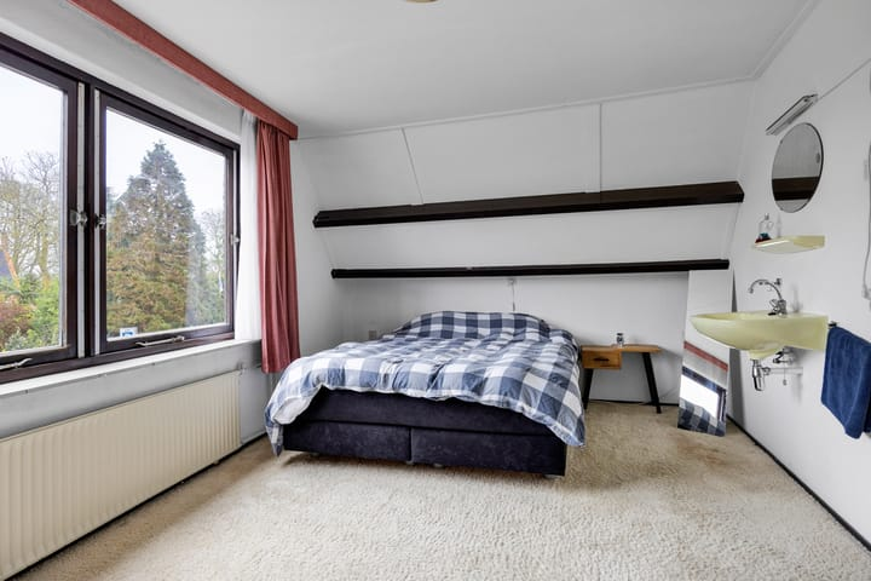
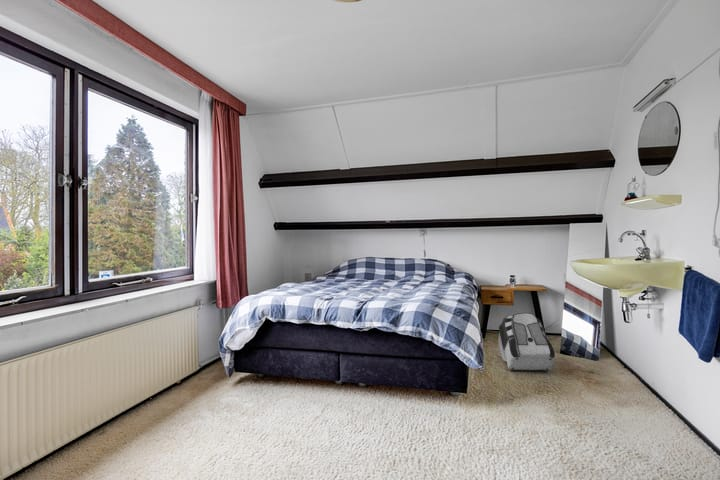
+ backpack (524, 339)
